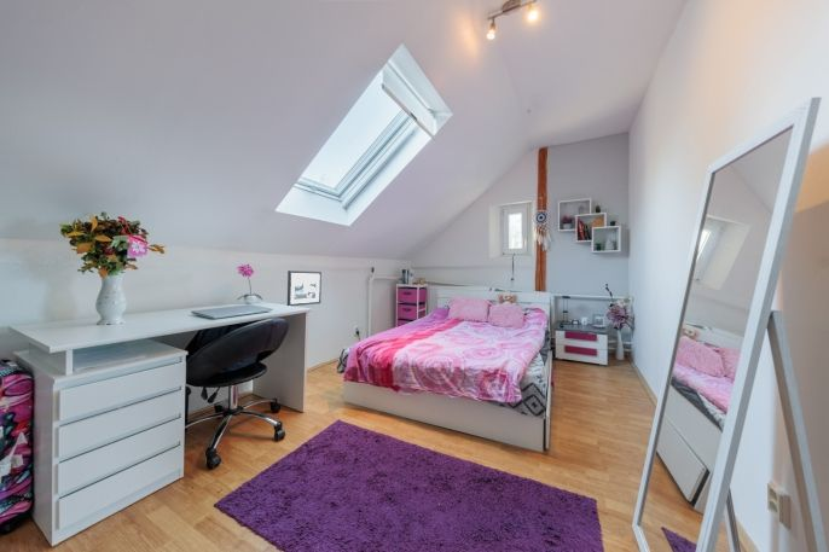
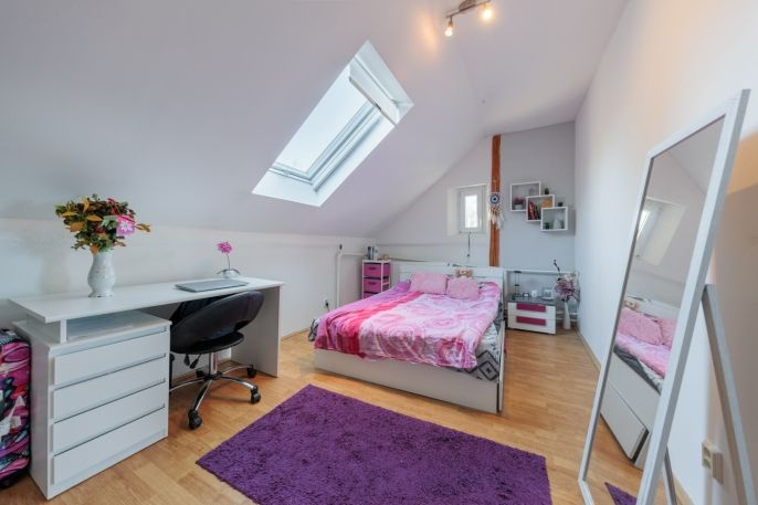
- picture frame (305, 287)
